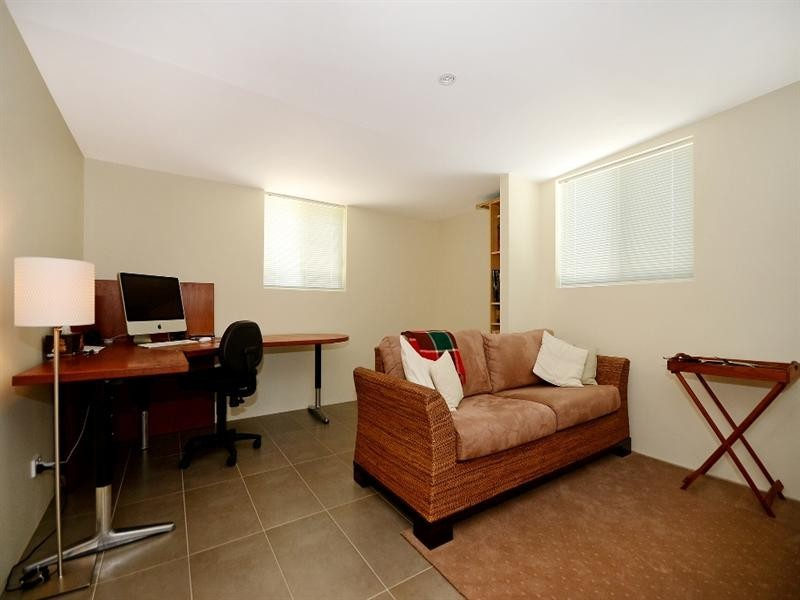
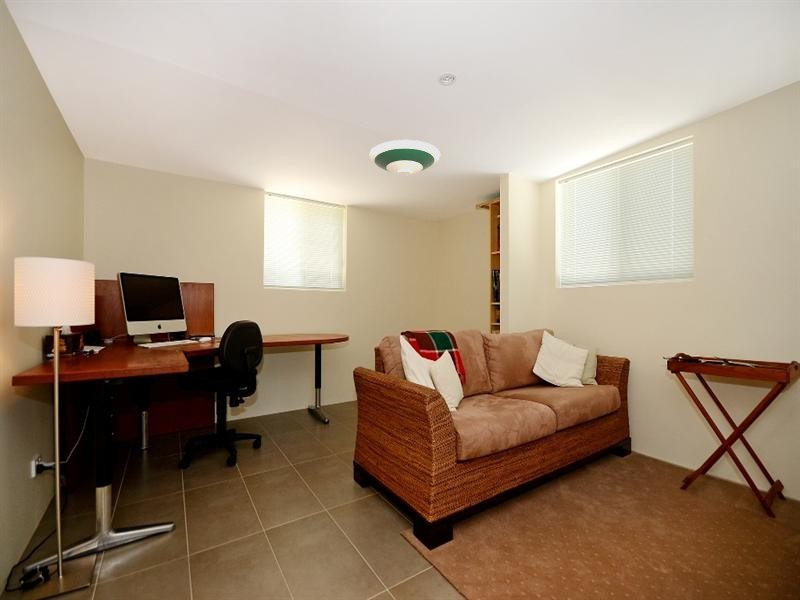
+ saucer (404, 164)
